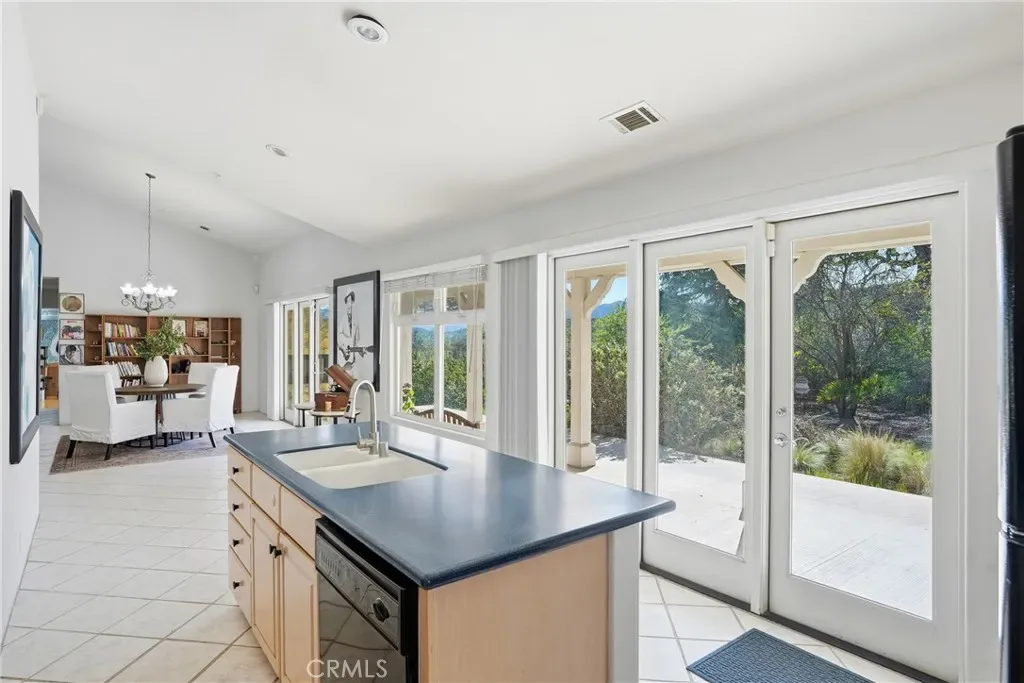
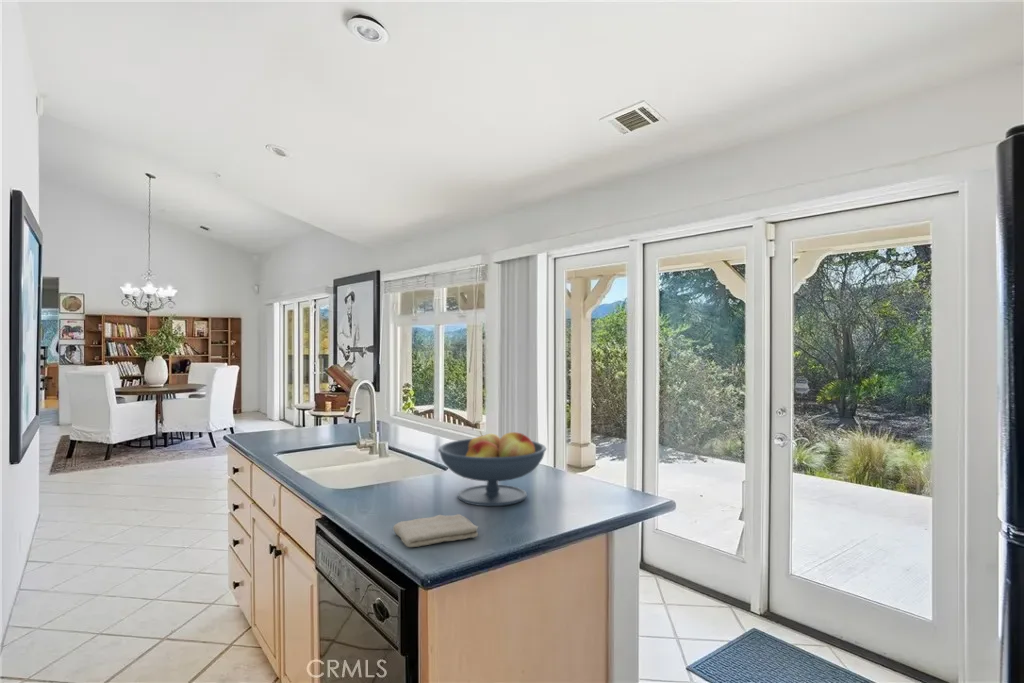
+ washcloth (436, 529)
+ fruit bowl (492, 462)
